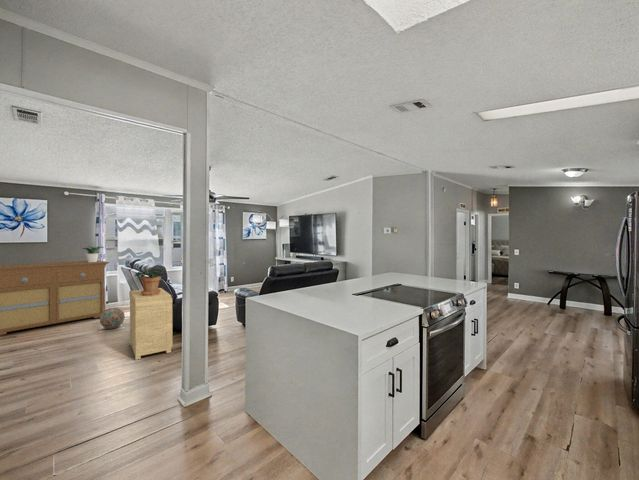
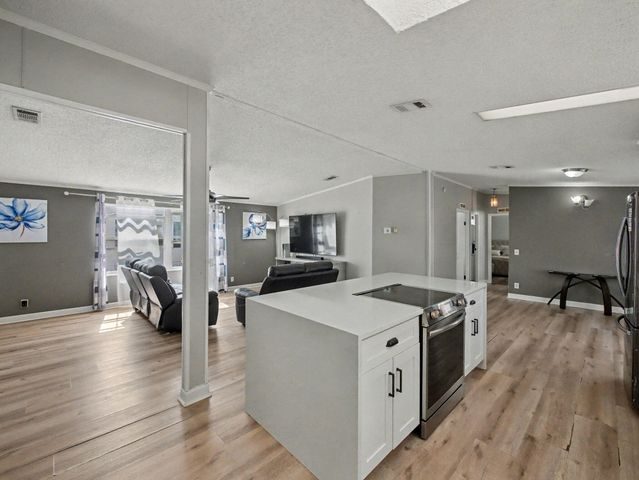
- potted plant (148, 281)
- potted plant (94, 253)
- side table (152, 319)
- sideboard (49, 293)
- decorative ball (112, 318)
